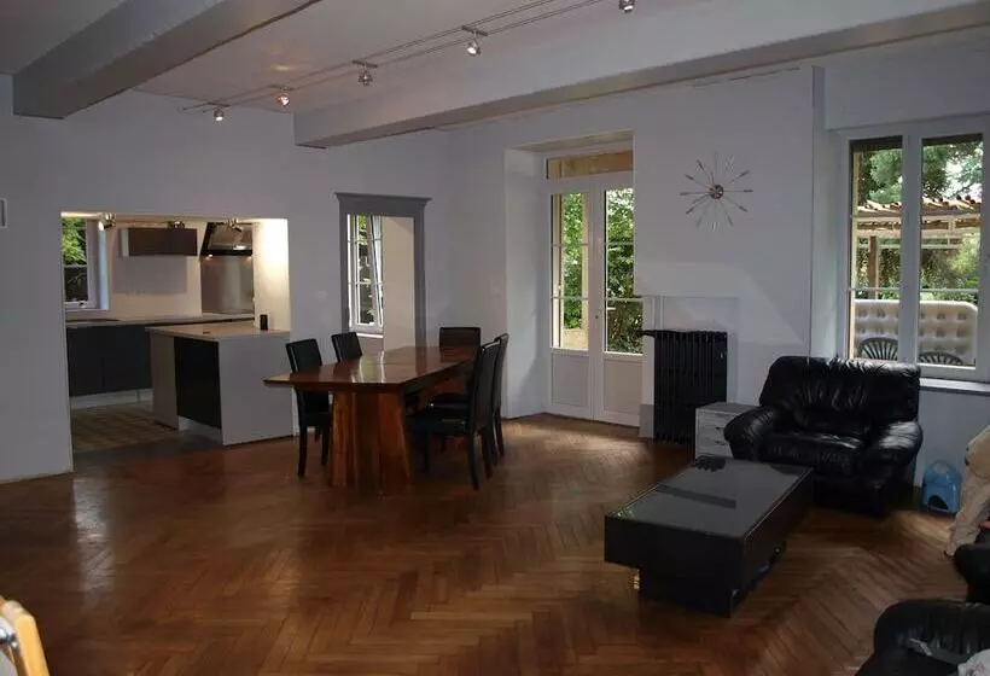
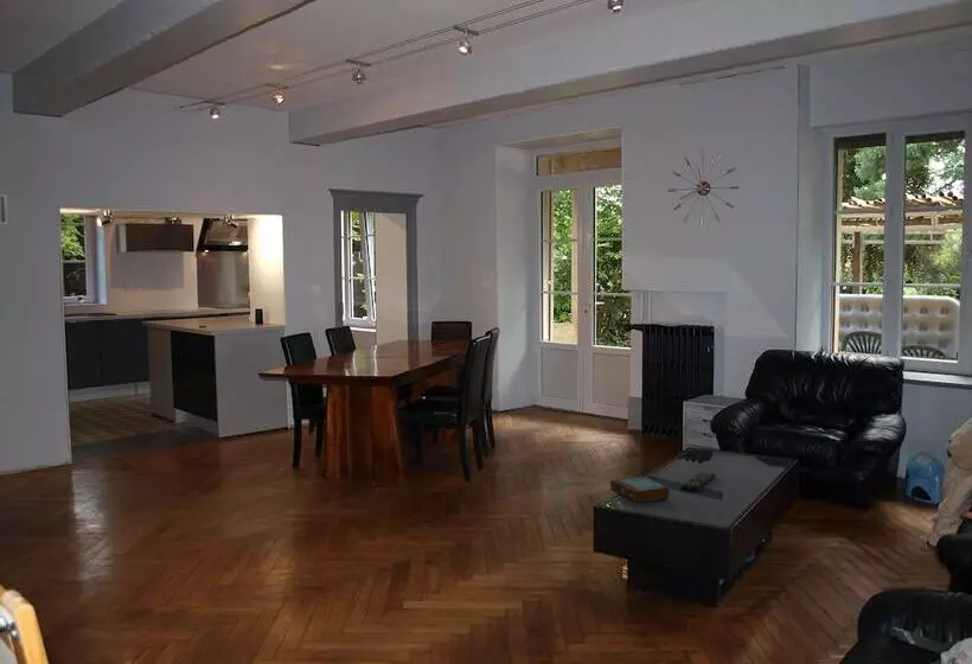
+ book (639, 489)
+ remote control (698, 480)
